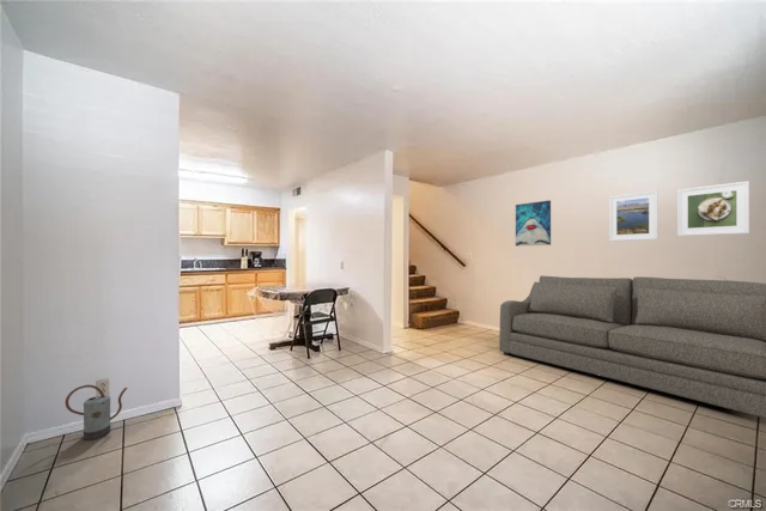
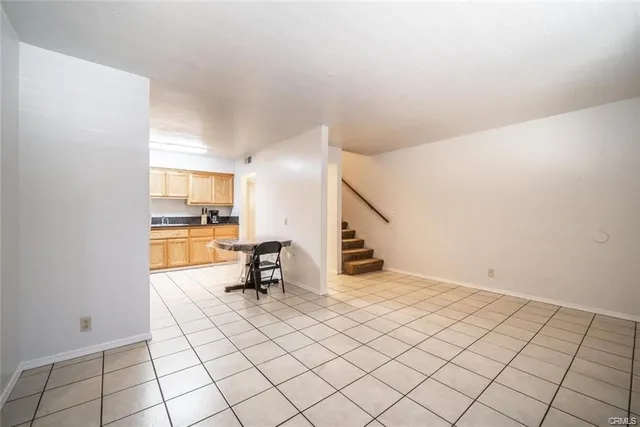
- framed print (711, 209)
- sofa (626, 323)
- watering can (97, 408)
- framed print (632, 217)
- wall art (531, 224)
